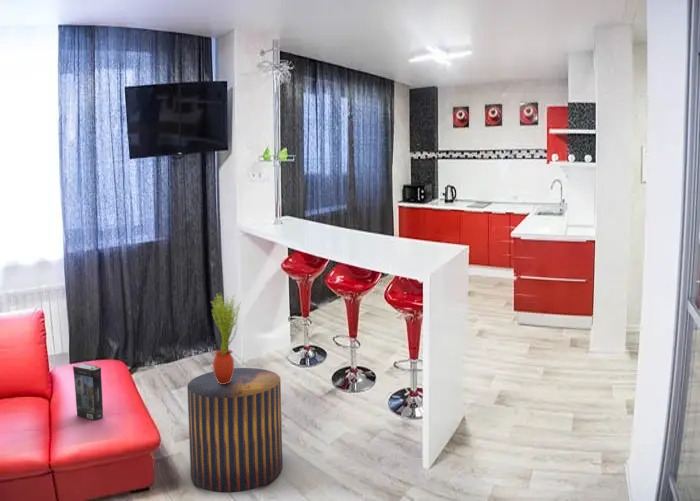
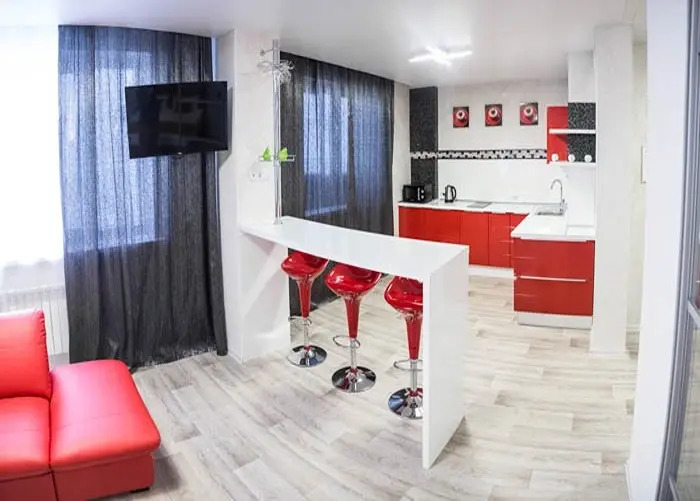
- potted plant (227, 337)
- book (89, 390)
- stool (236, 425)
